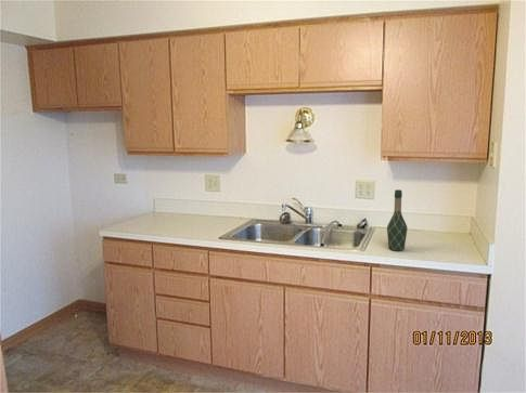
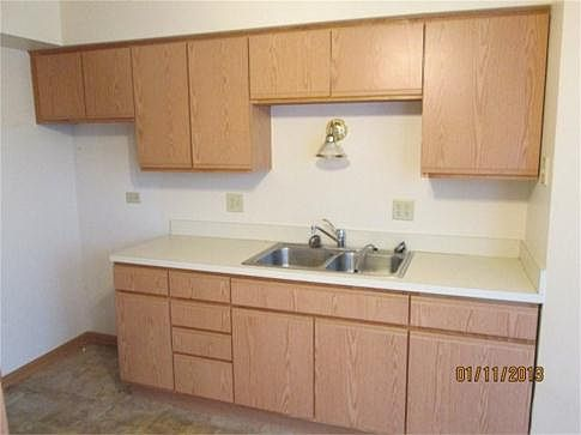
- wine bottle (397, 220)
